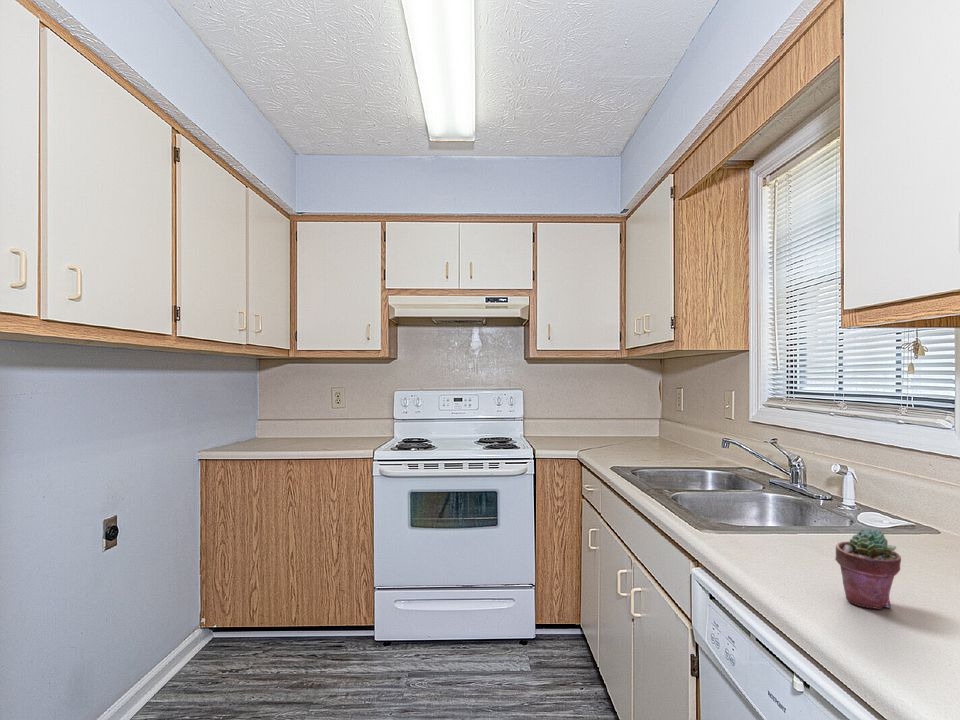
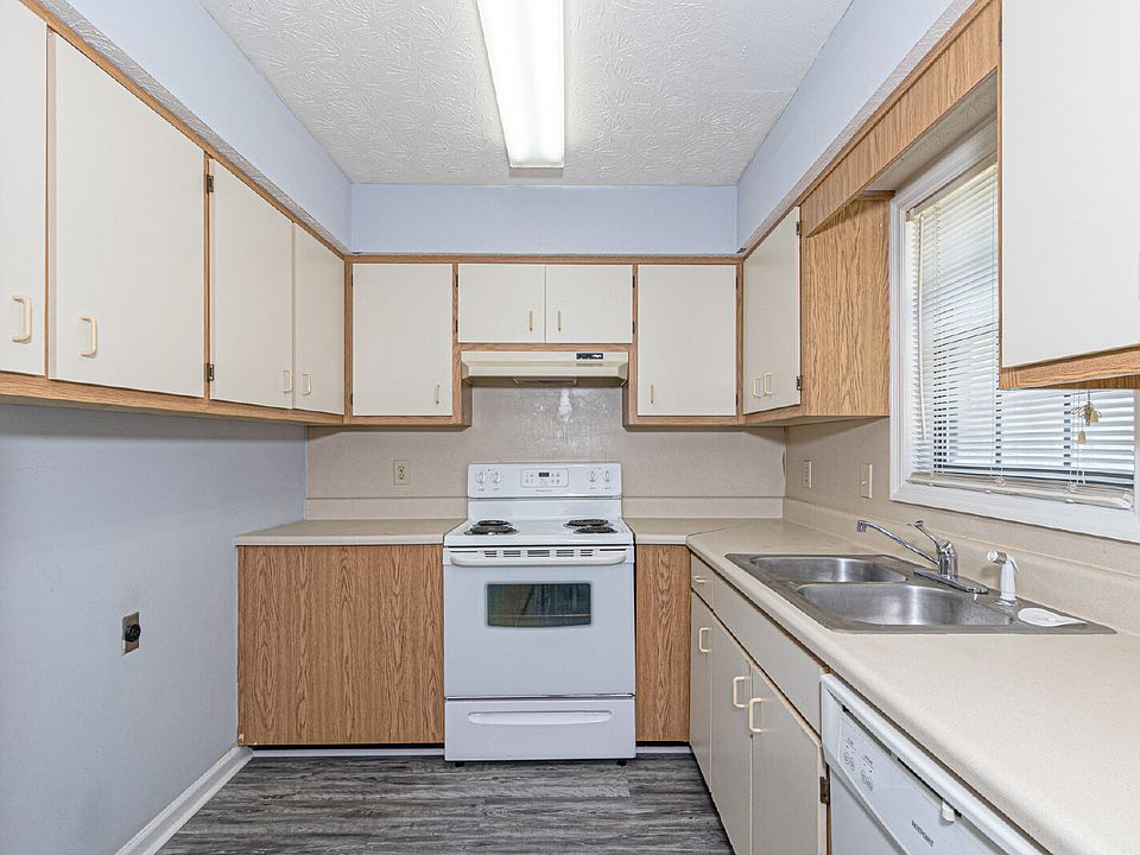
- potted succulent (867, 565)
